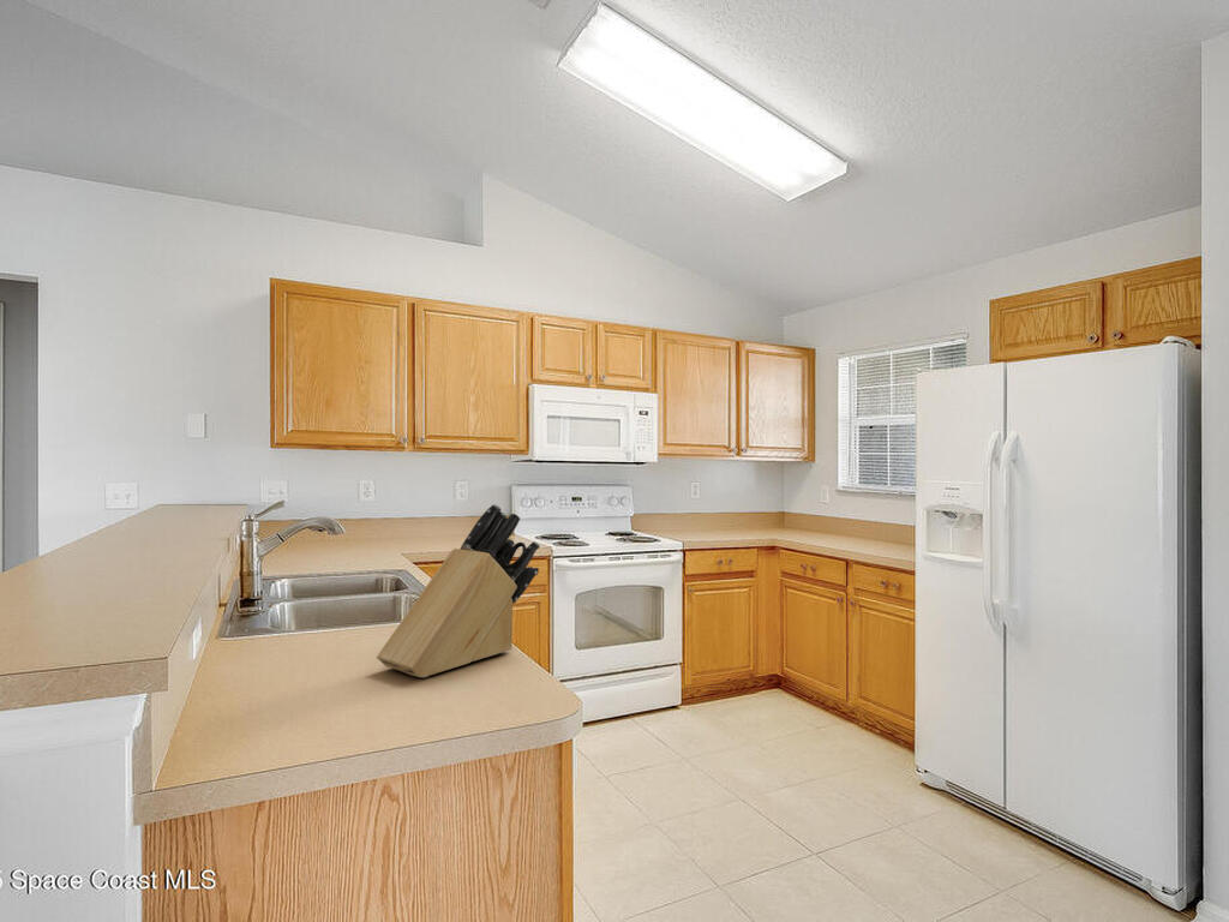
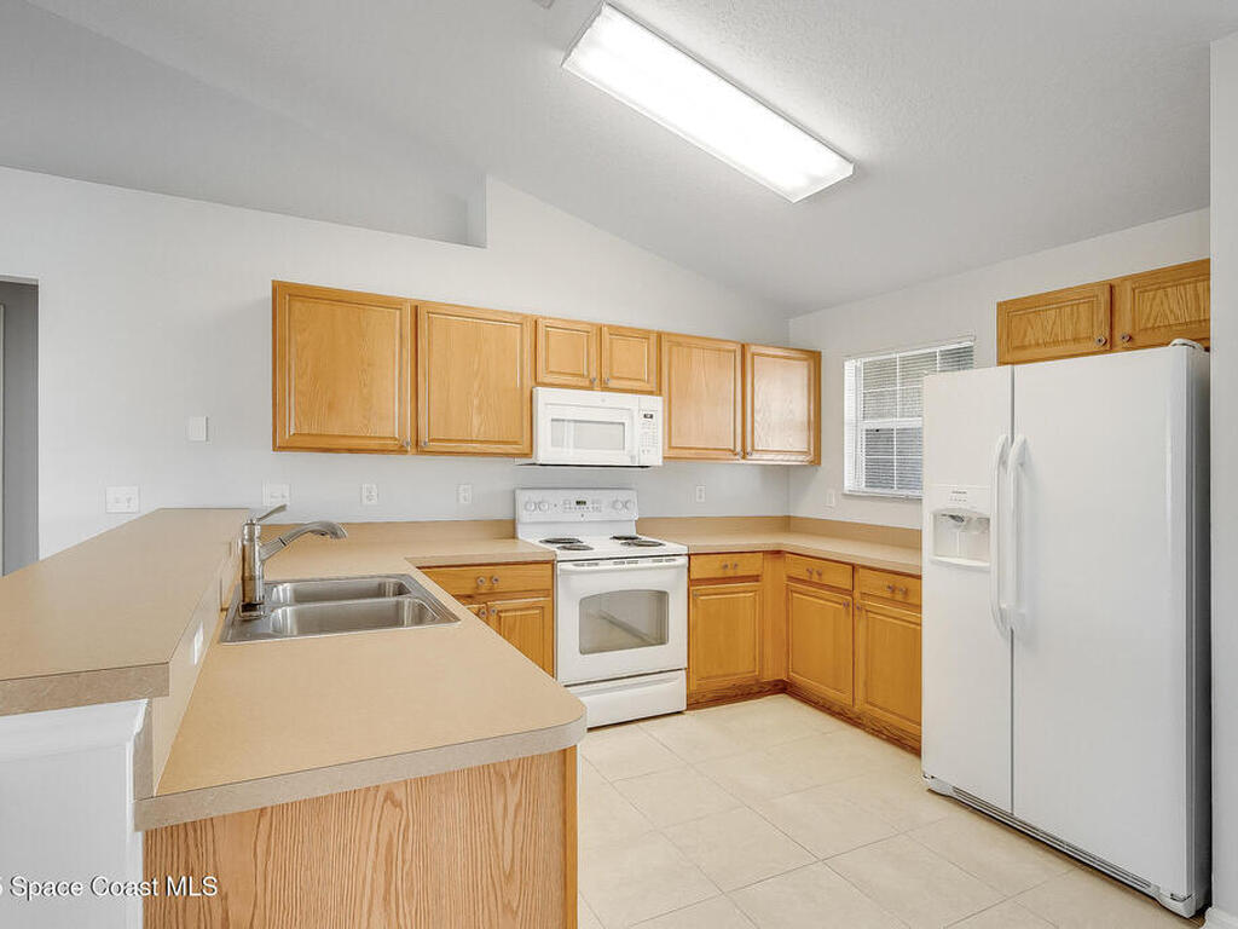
- knife block (466, 581)
